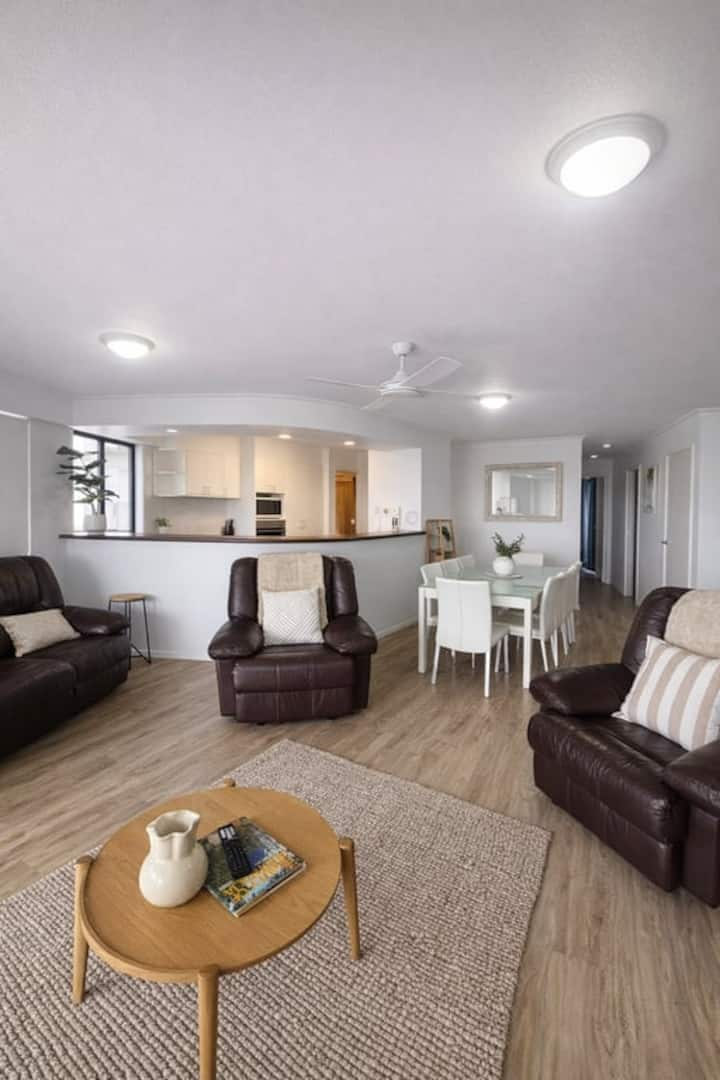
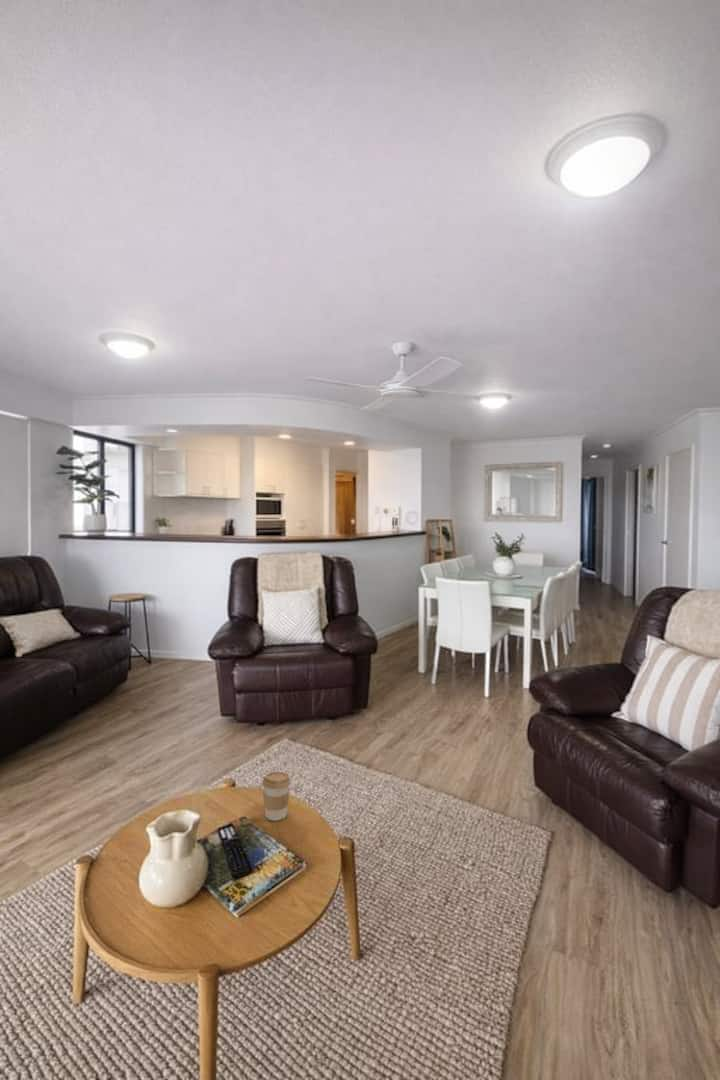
+ coffee cup (276, 794)
